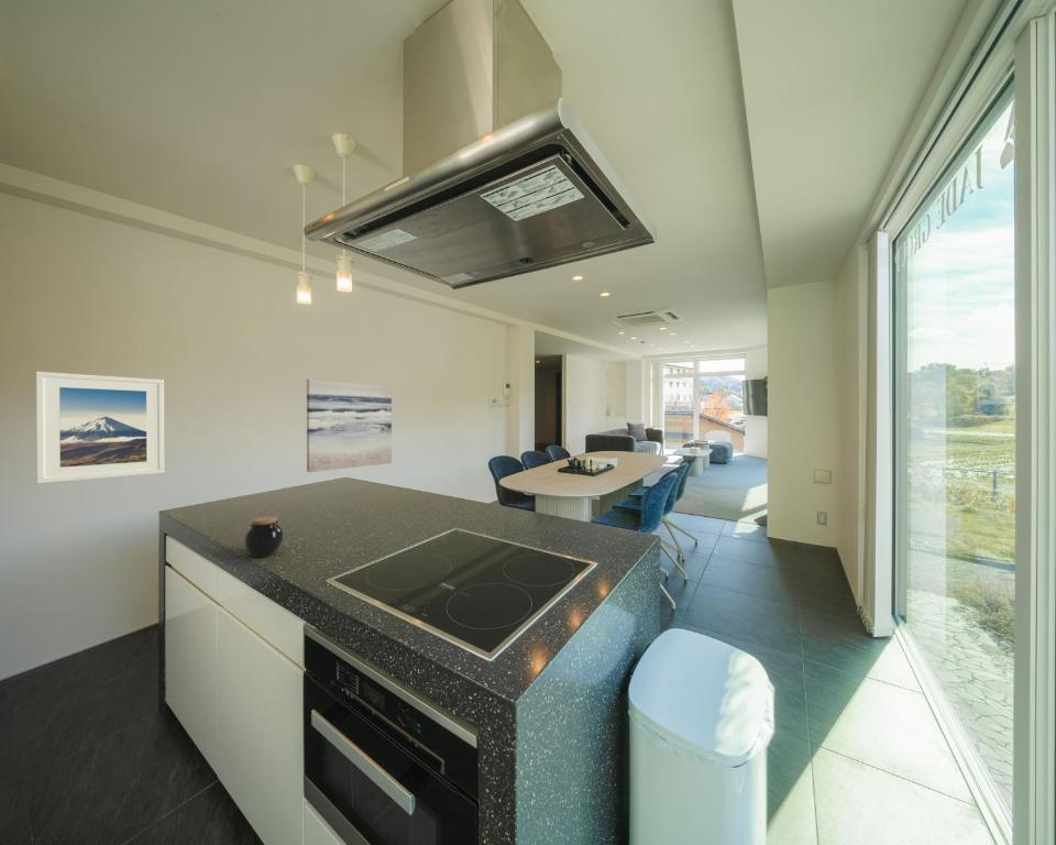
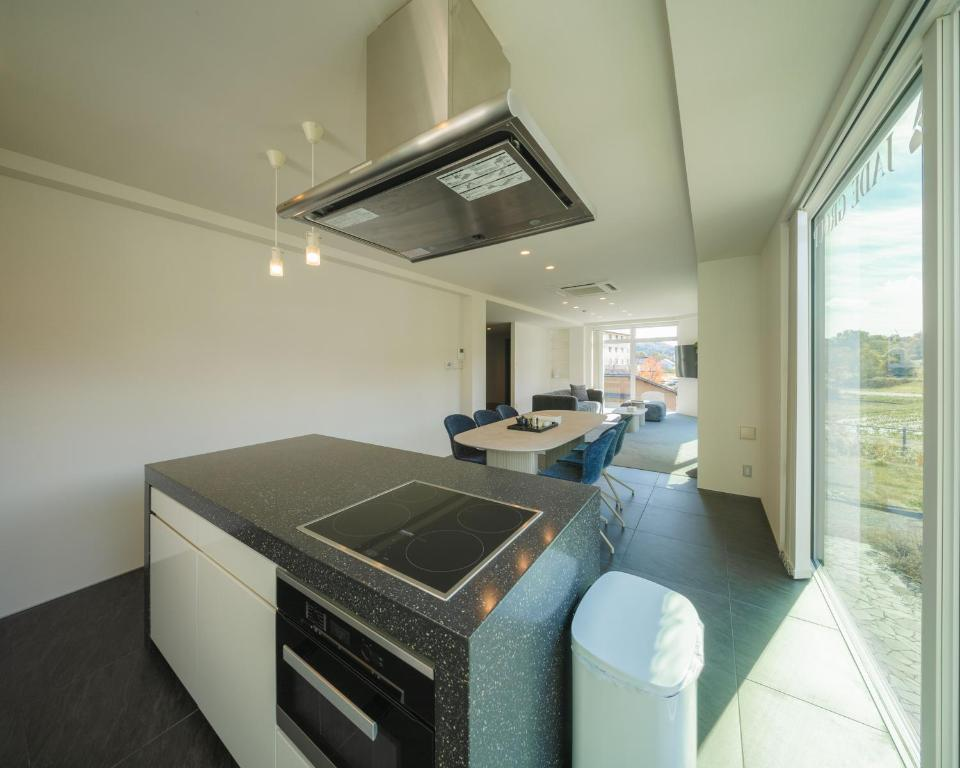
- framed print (106, 426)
- jar (264, 536)
- wall art (352, 425)
